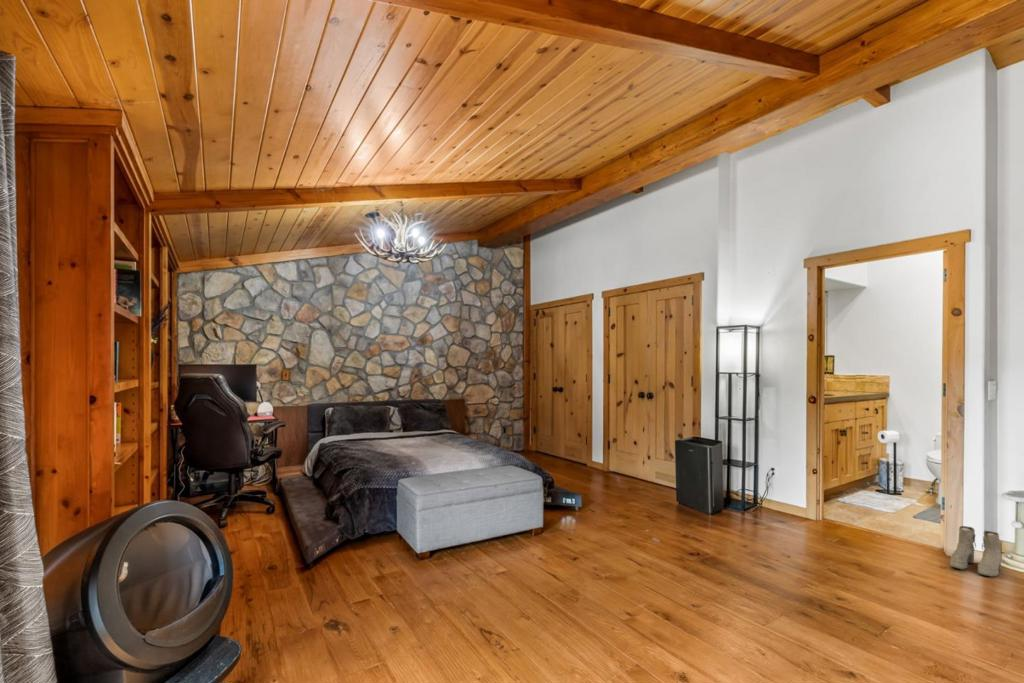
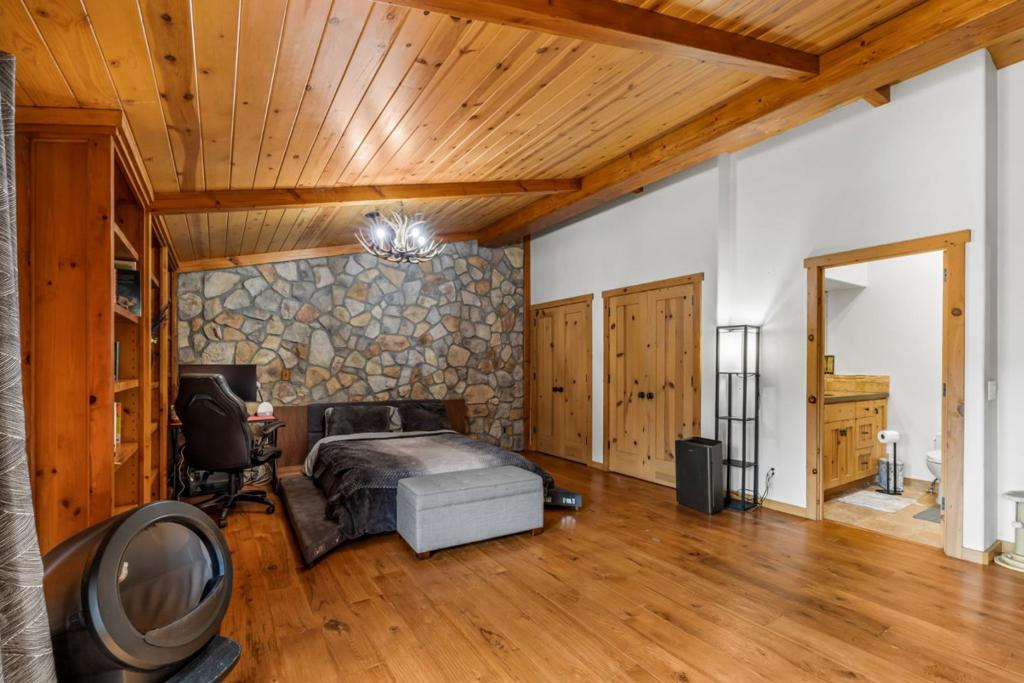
- boots (974, 549)
